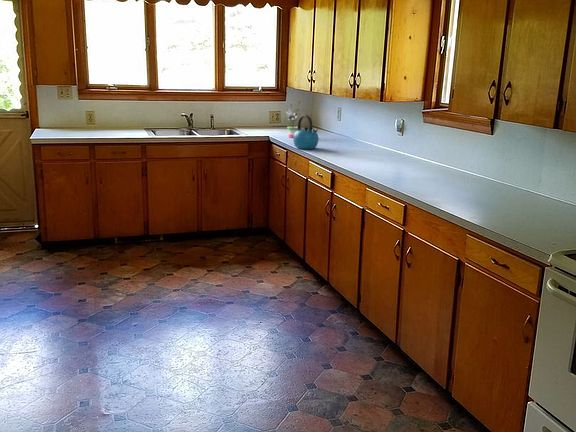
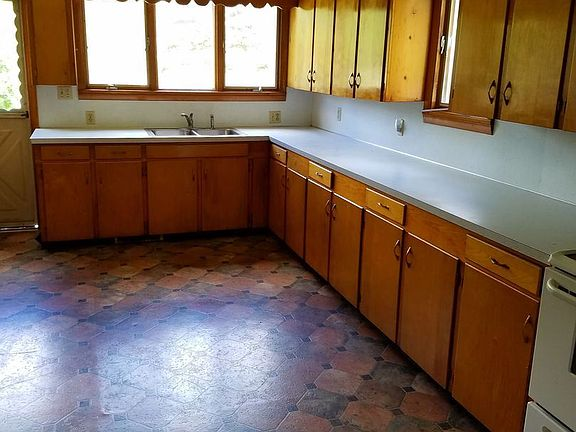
- kettle (307, 131)
- potted plant (290, 119)
